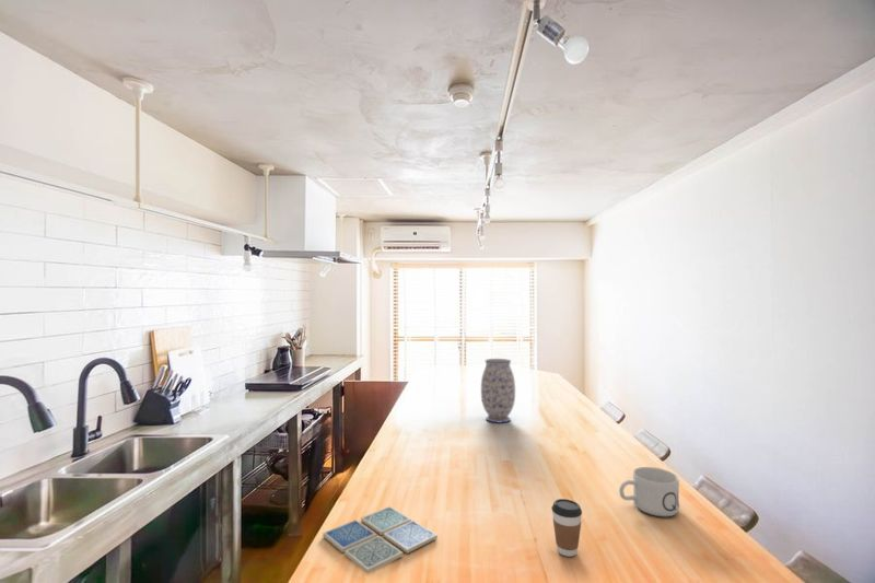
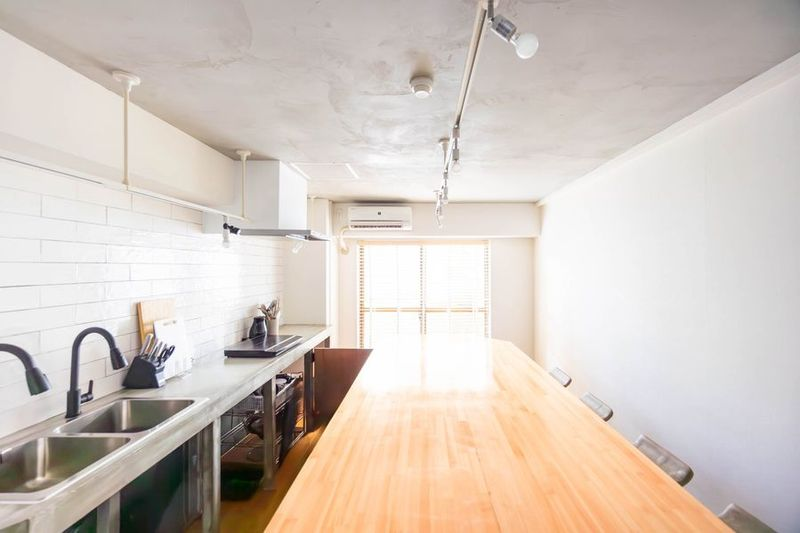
- drink coaster (380, 534)
- mug (648, 491)
- vase (498, 389)
- coffee cup (567, 527)
